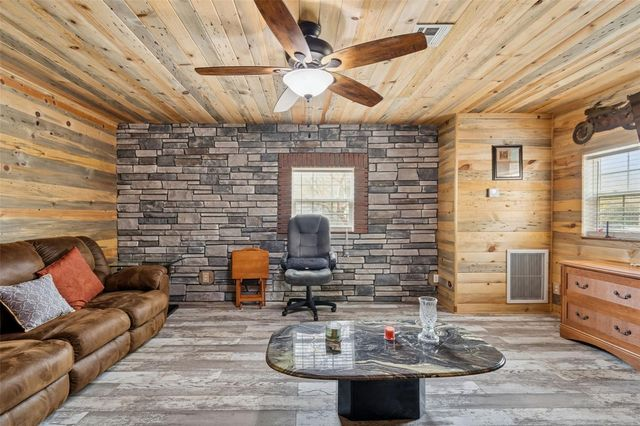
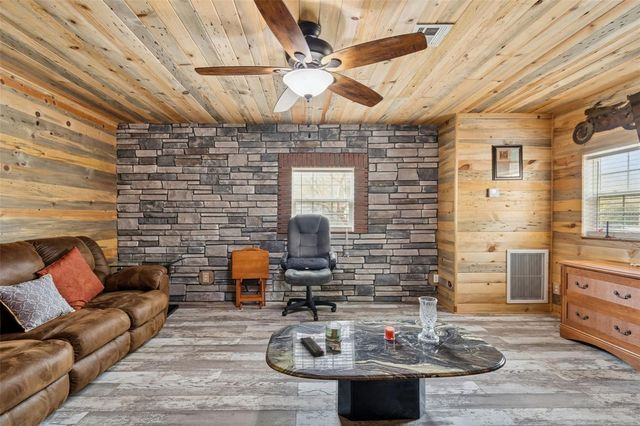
+ remote control (311, 345)
